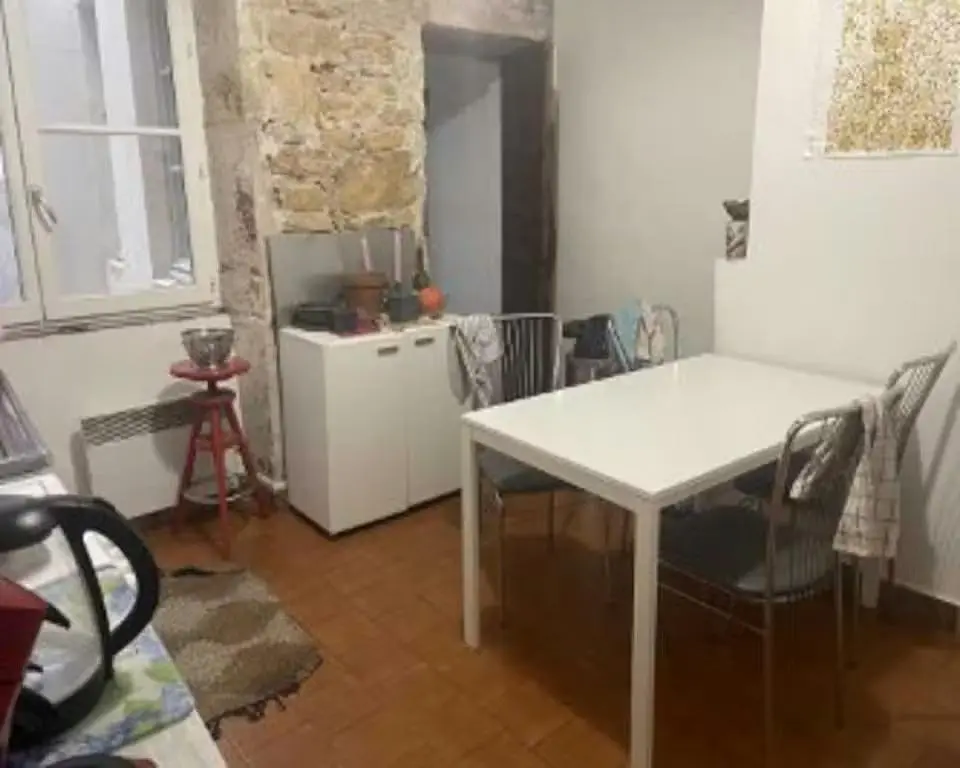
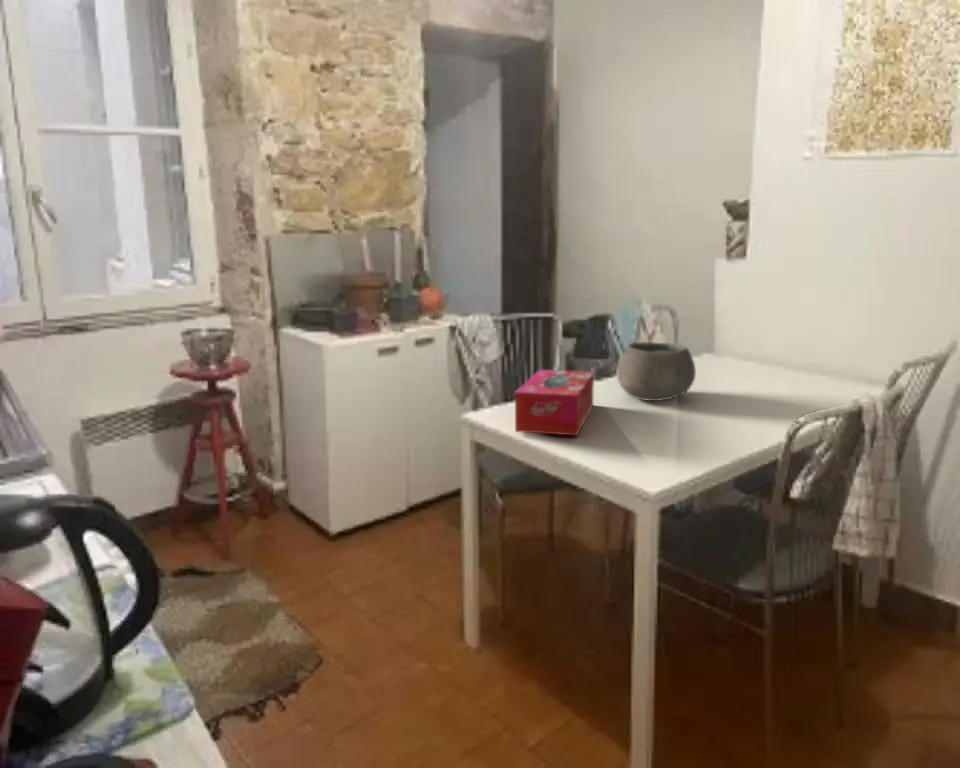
+ bowl (655, 371)
+ tissue box (556, 400)
